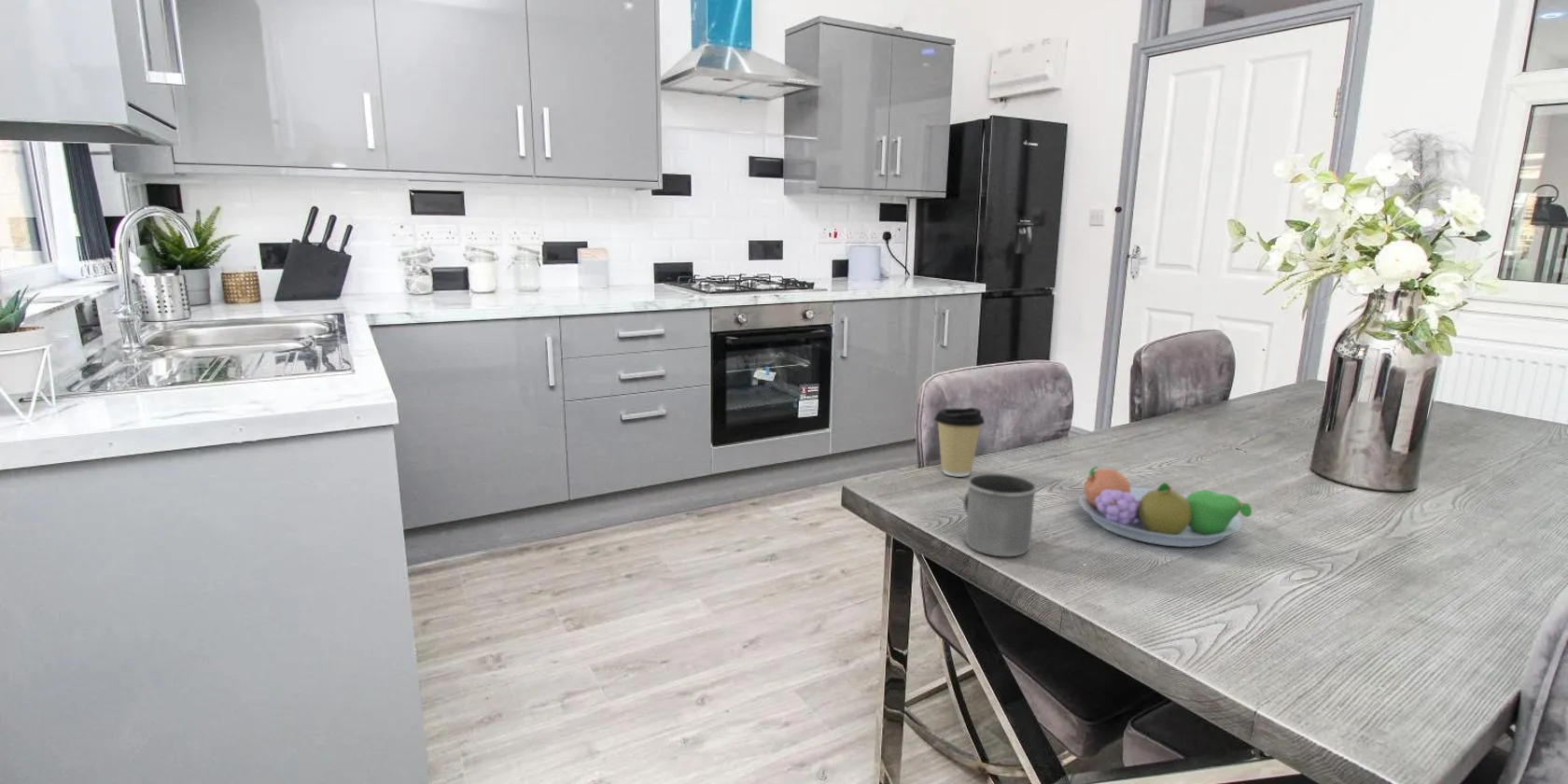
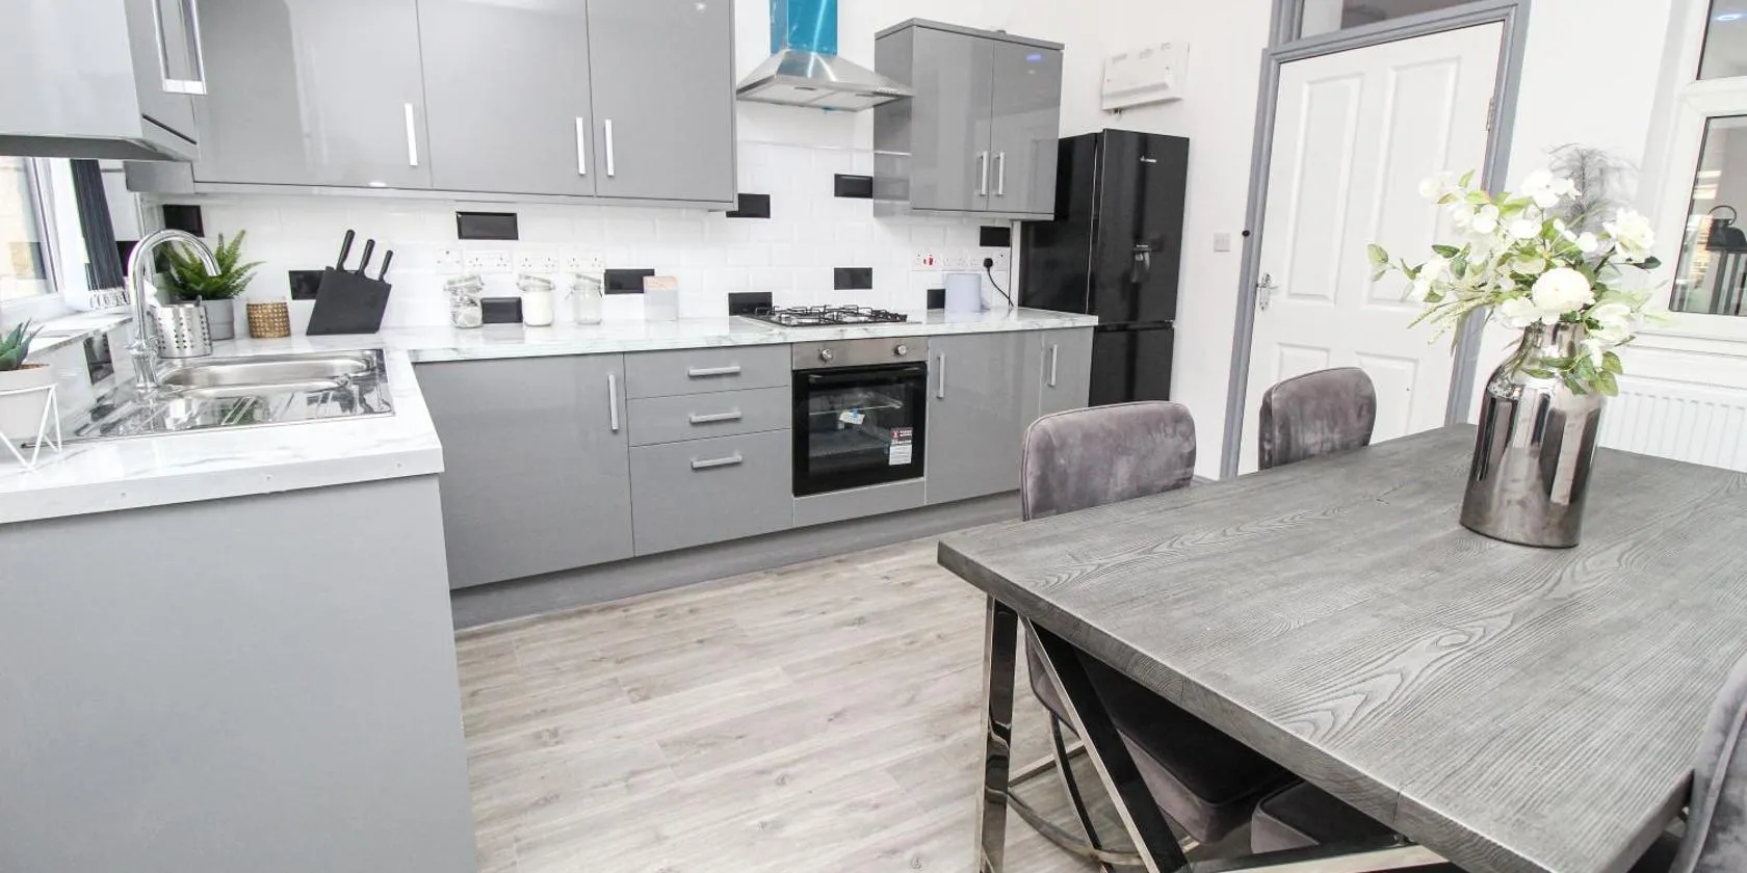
- mug (993, 511)
- fruit bowl (1163, 497)
- coffee cup (958, 441)
